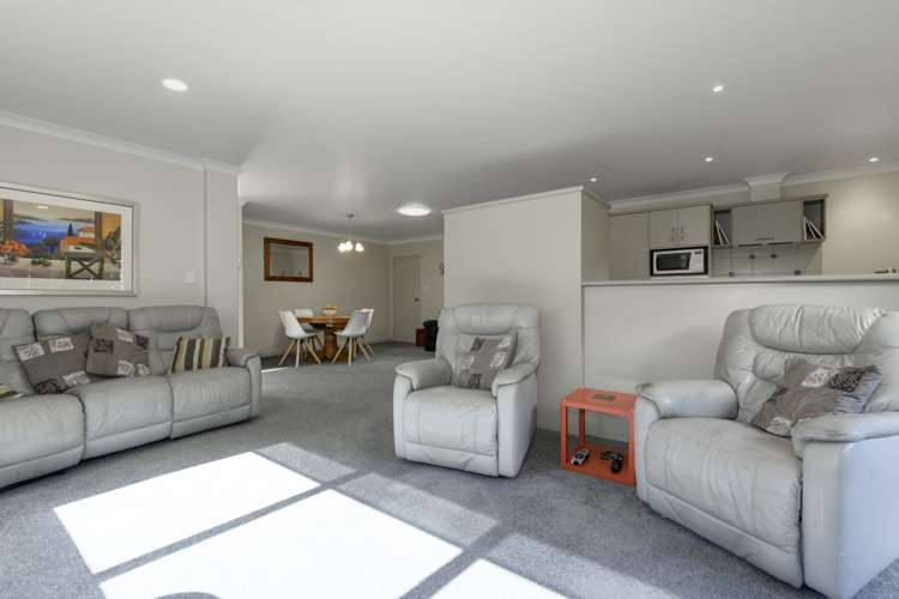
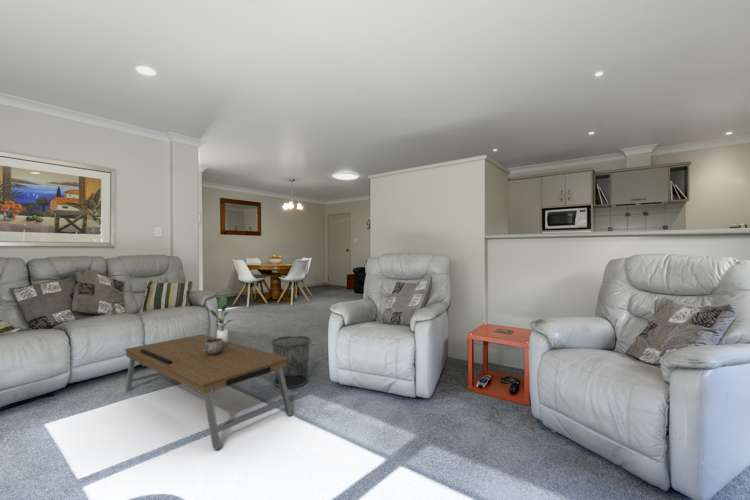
+ potted plant (221, 319)
+ coffee table (202, 375)
+ waste bin (291, 361)
+ decorative bowl (212, 344)
